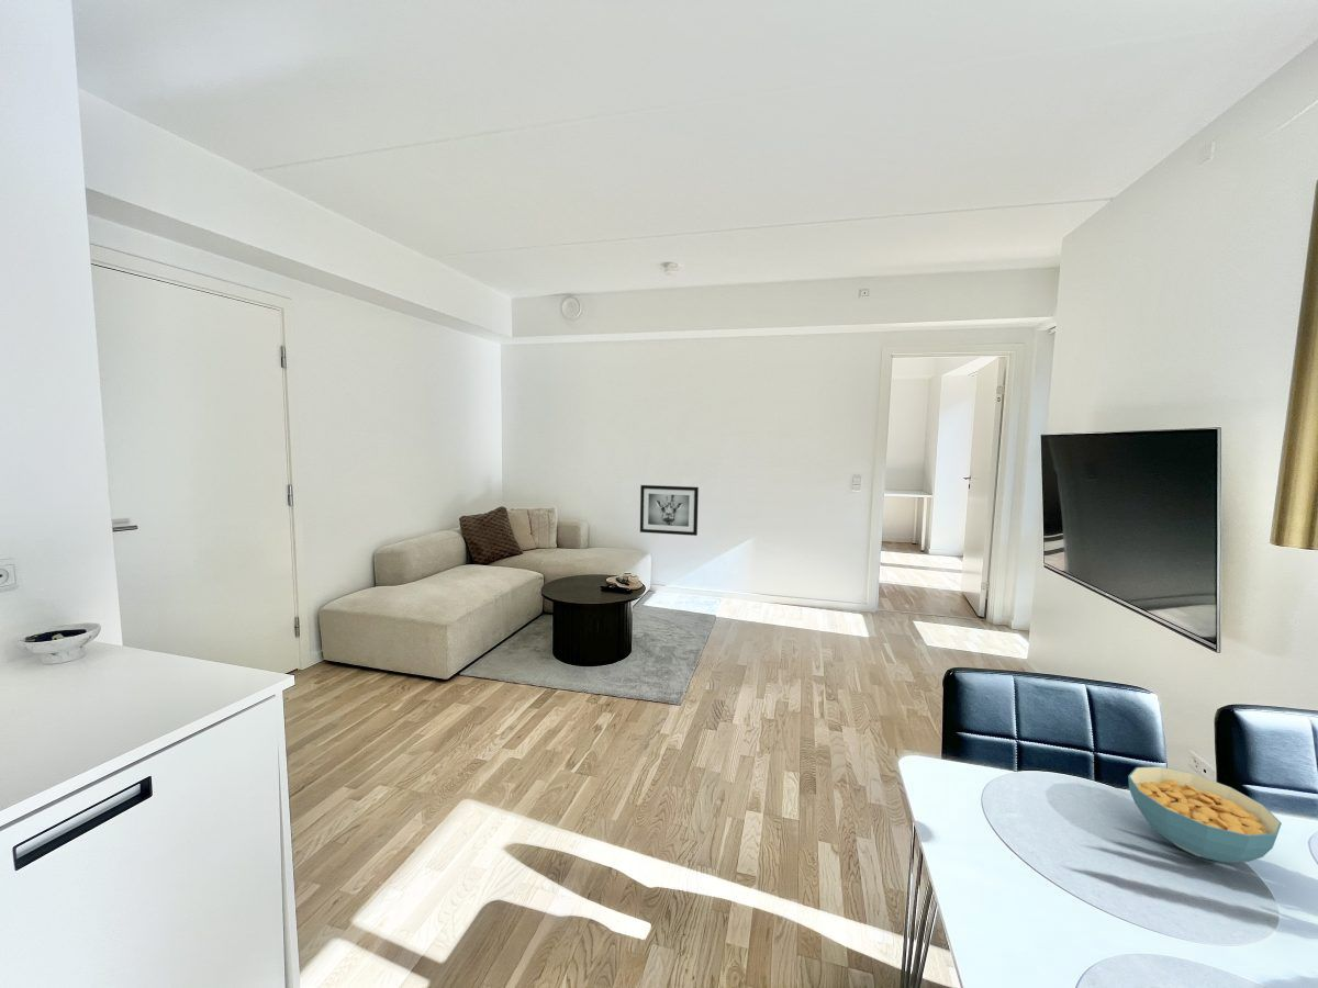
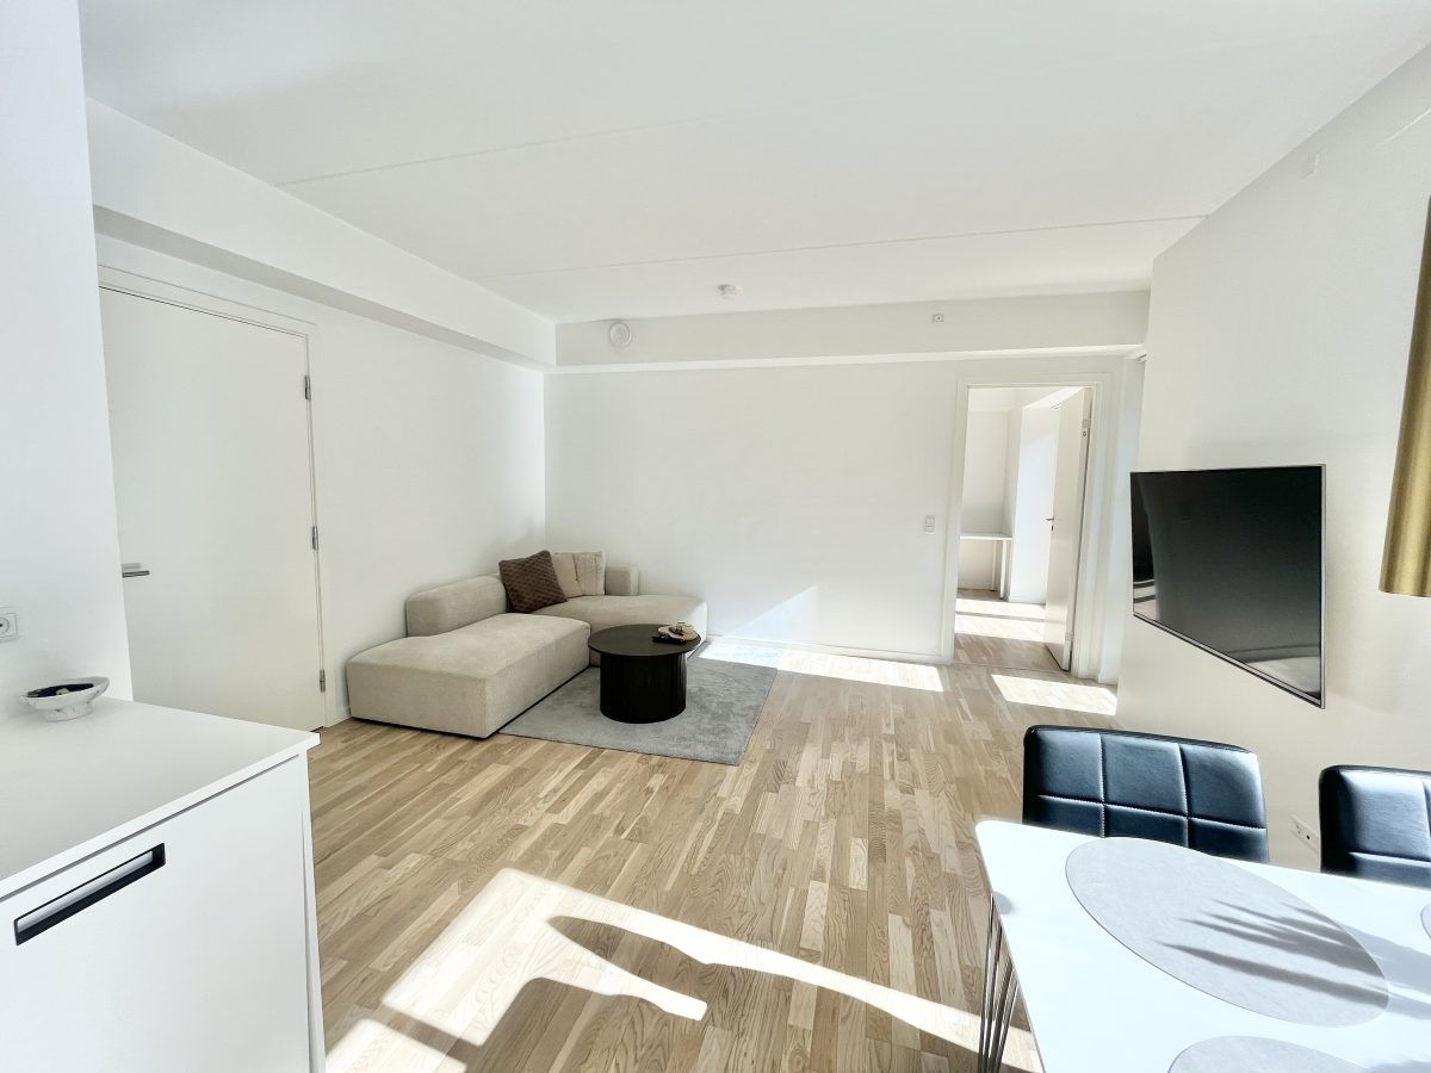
- cereal bowl (1197, 822)
- wall art (668, 509)
